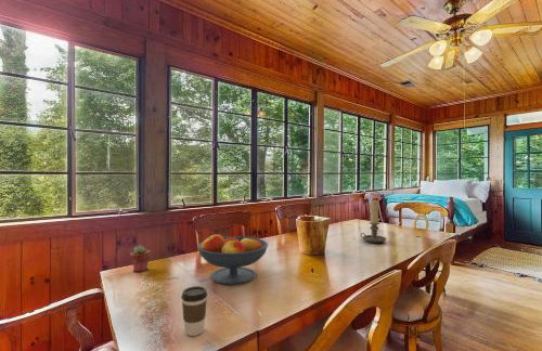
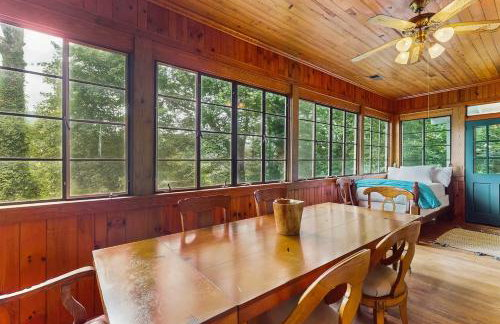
- potted succulent (140, 257)
- coffee cup (194, 310)
- candle holder (372, 220)
- fruit bowl (233, 253)
